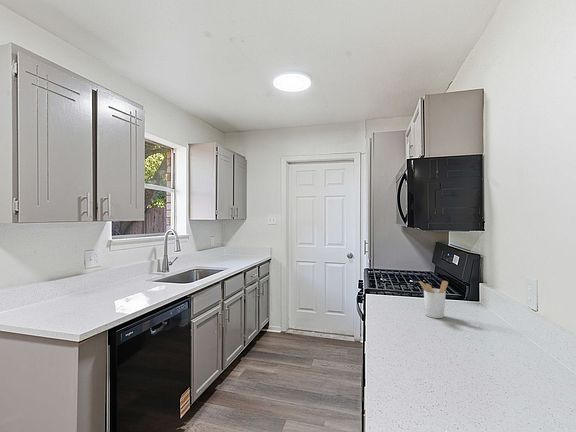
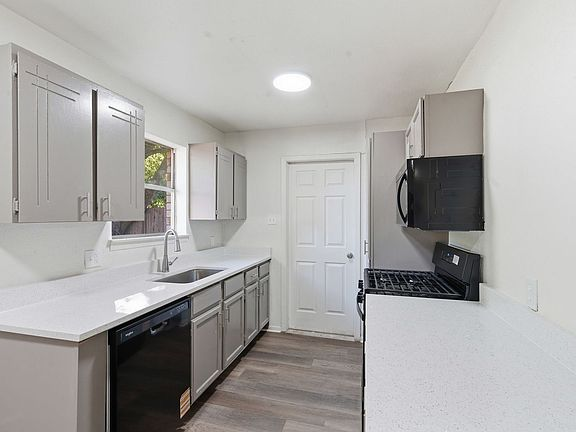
- utensil holder (431, 297)
